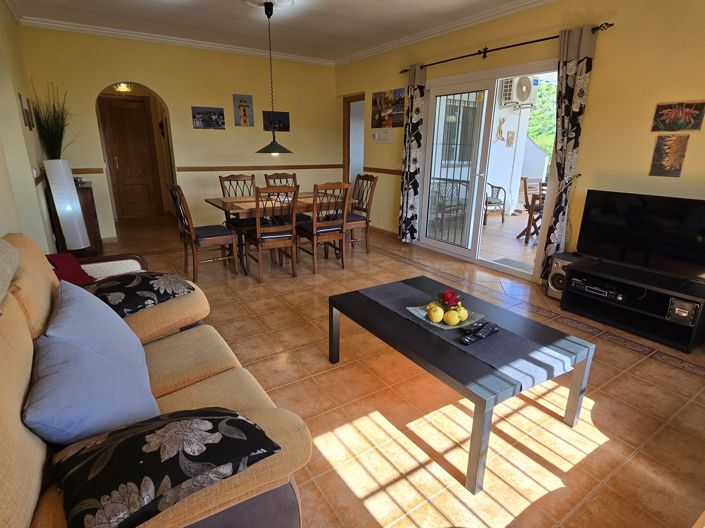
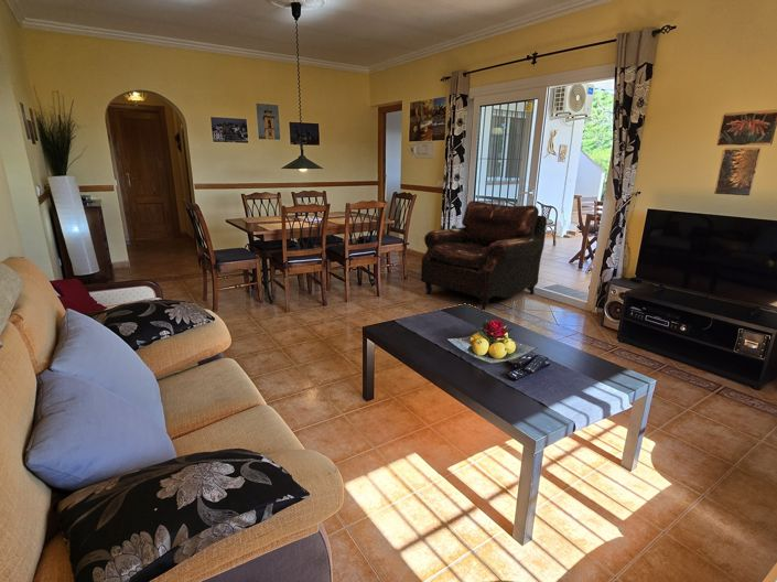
+ leather (482, 249)
